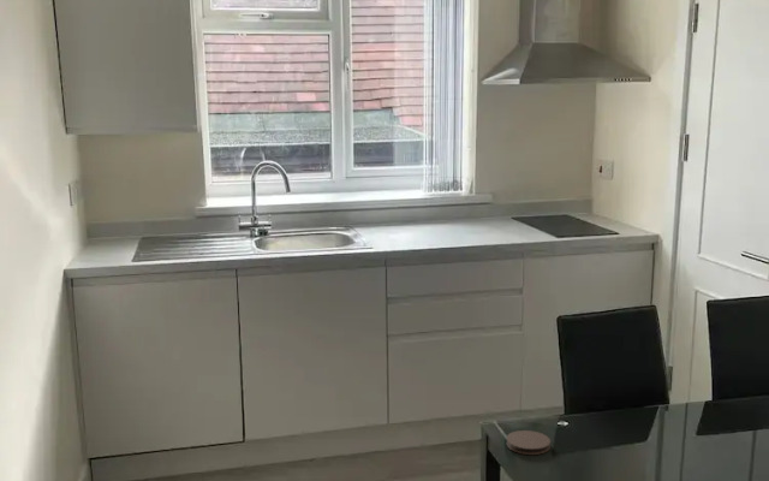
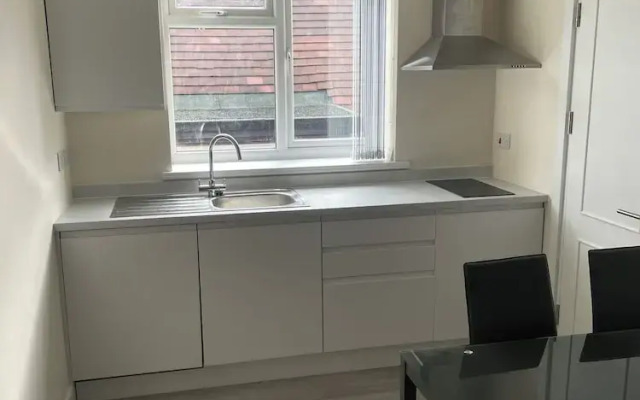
- coaster (527, 441)
